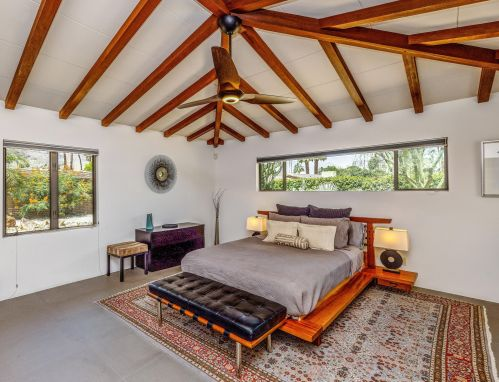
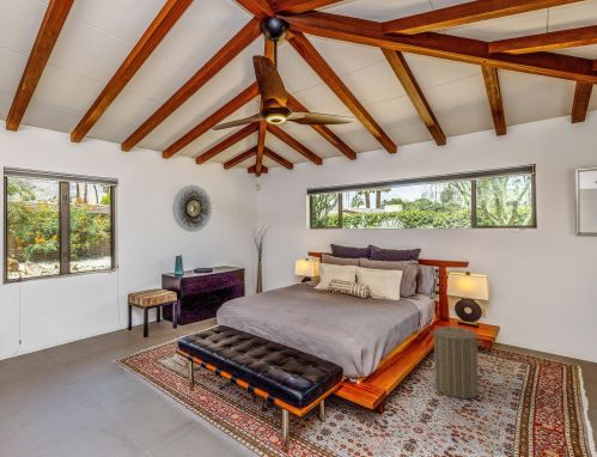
+ laundry hamper (455, 355)
